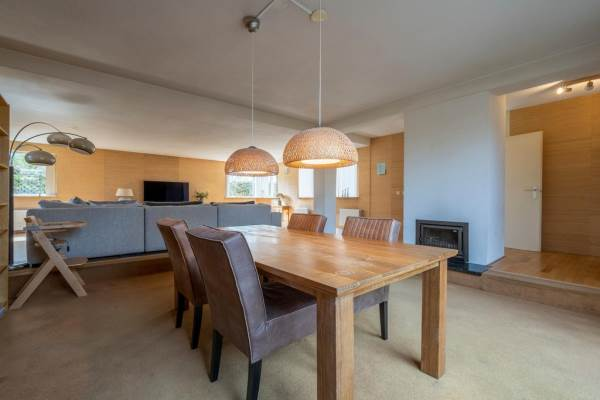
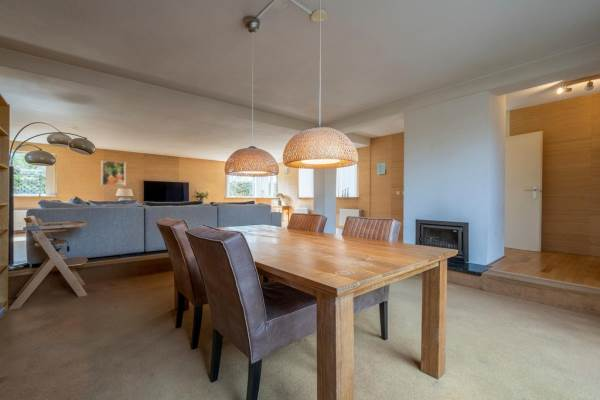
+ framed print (113, 173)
